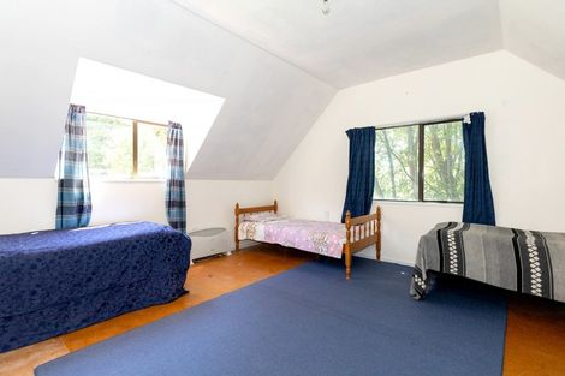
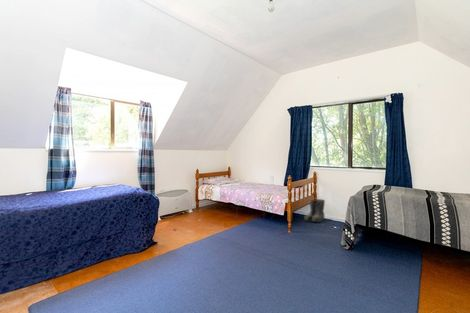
+ boots (314, 209)
